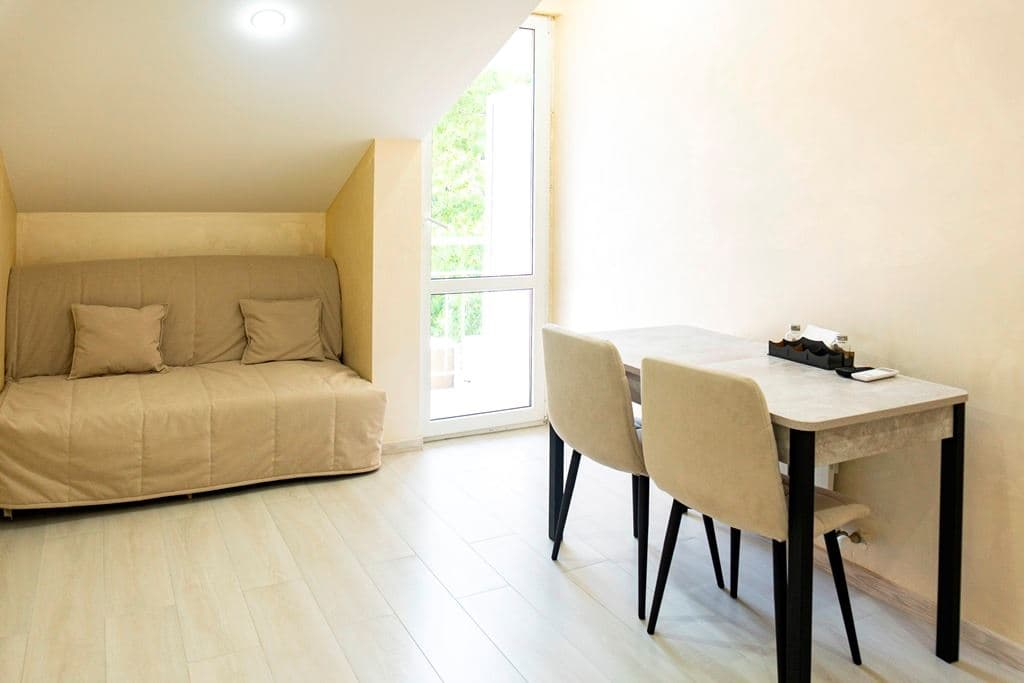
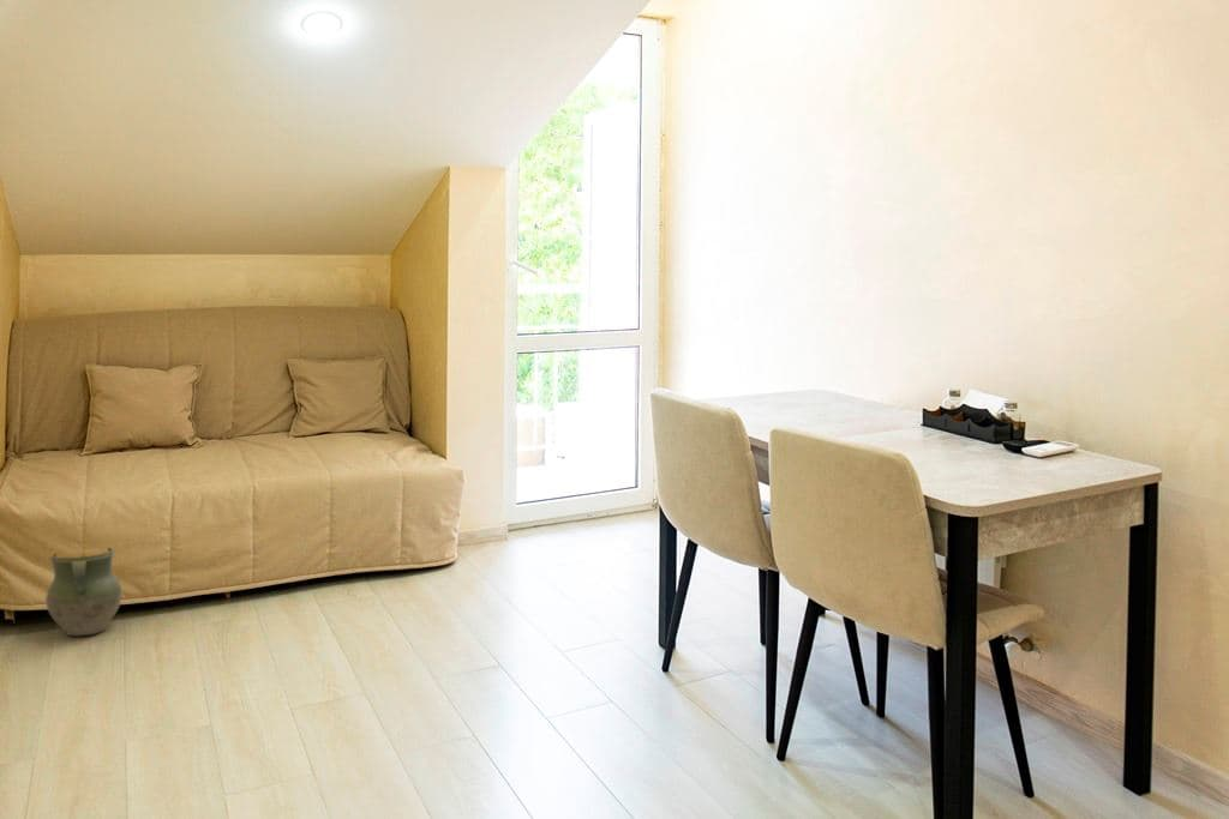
+ ceramic jug (84, 592)
